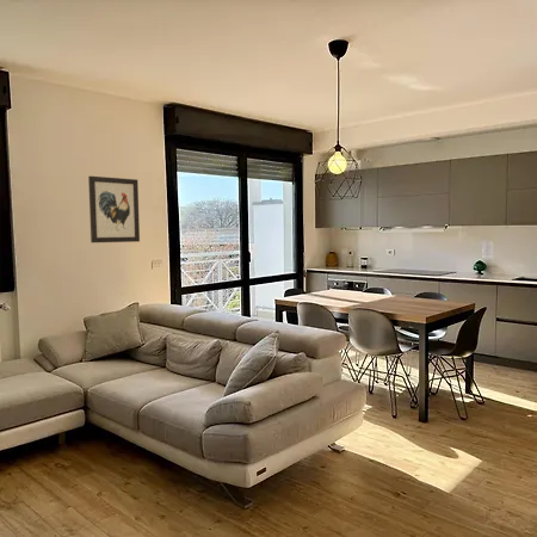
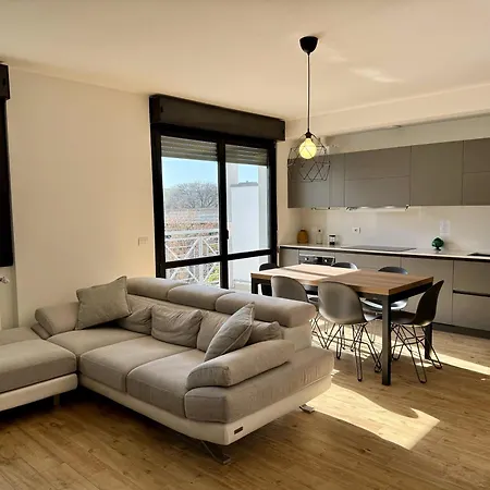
- wall art (115, 210)
